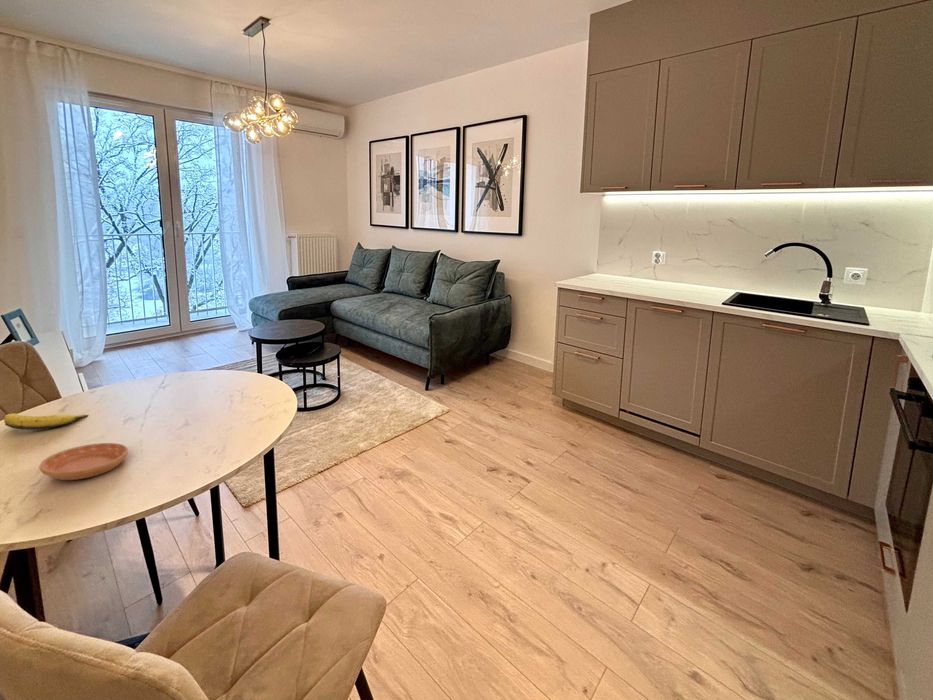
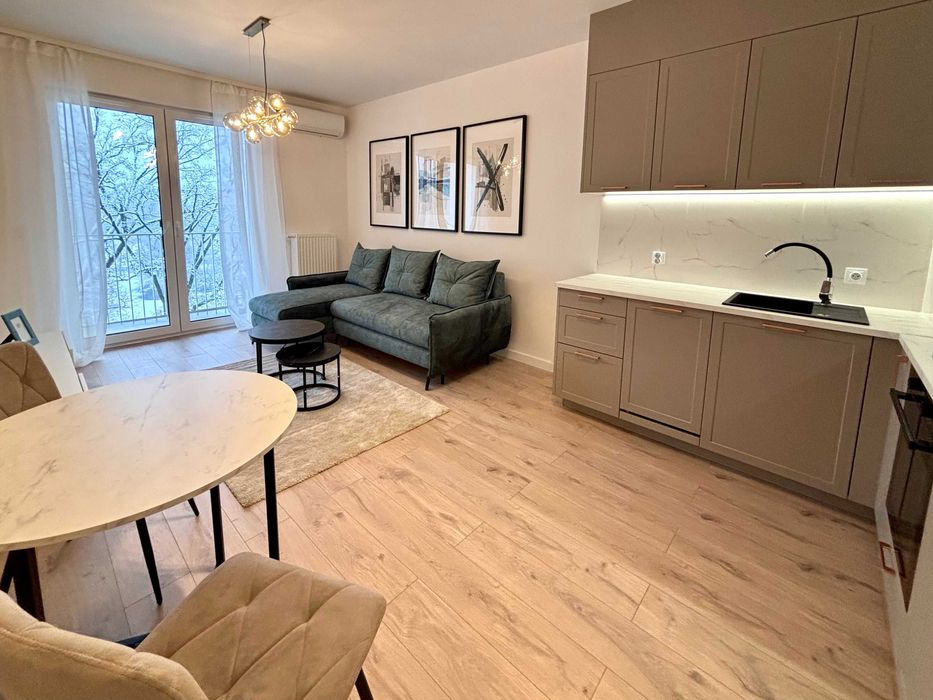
- banana (45, 418)
- saucer (86, 462)
